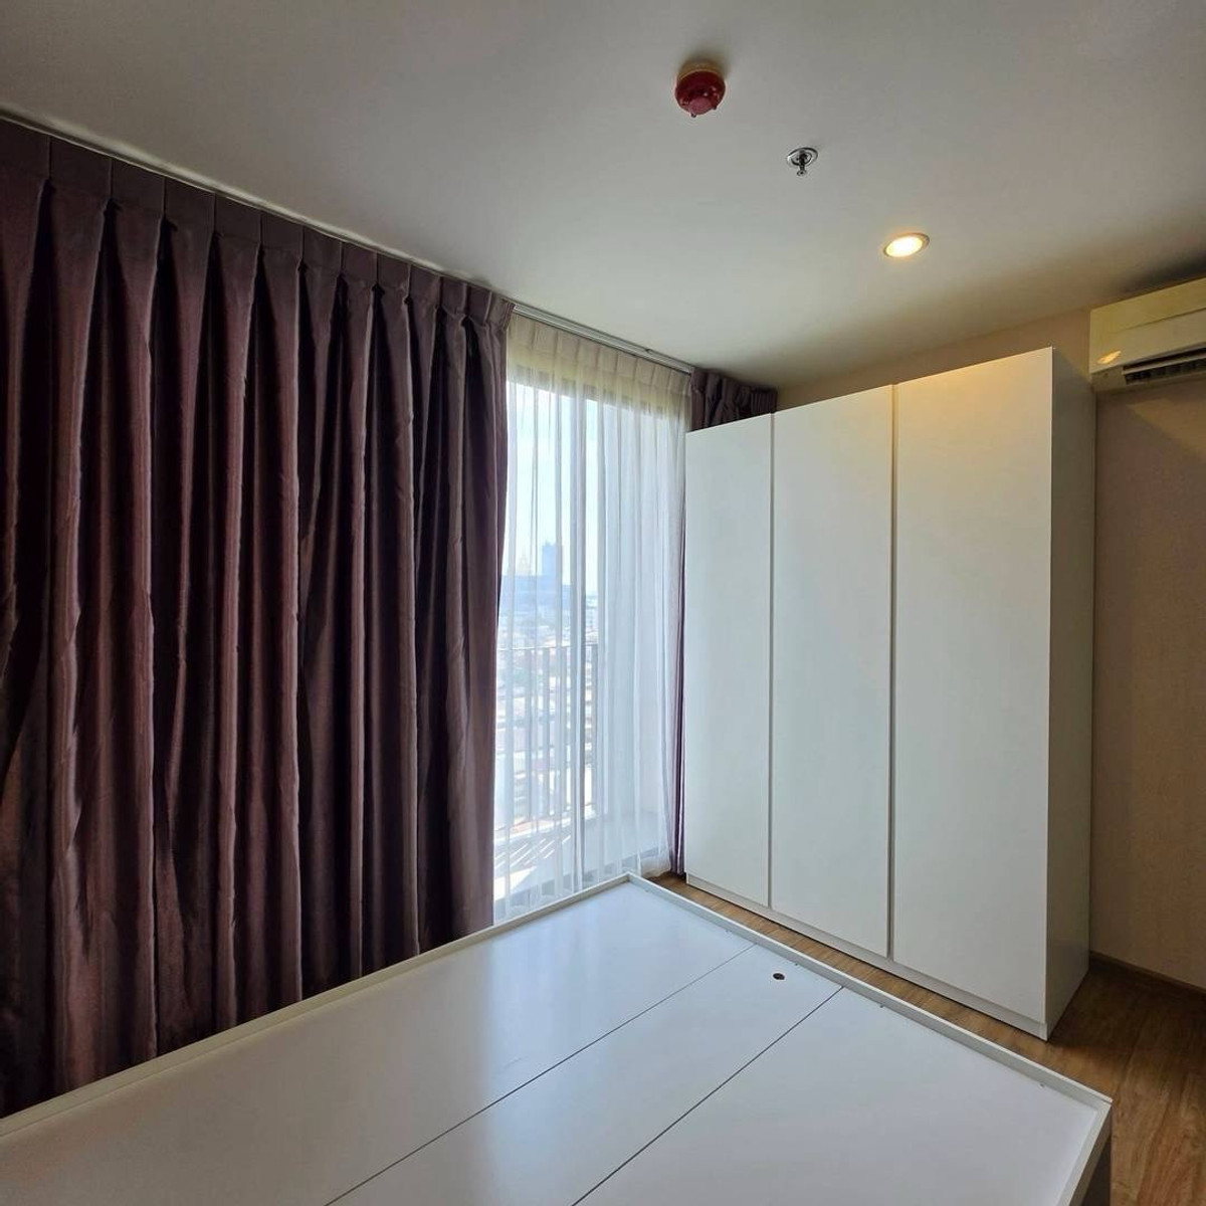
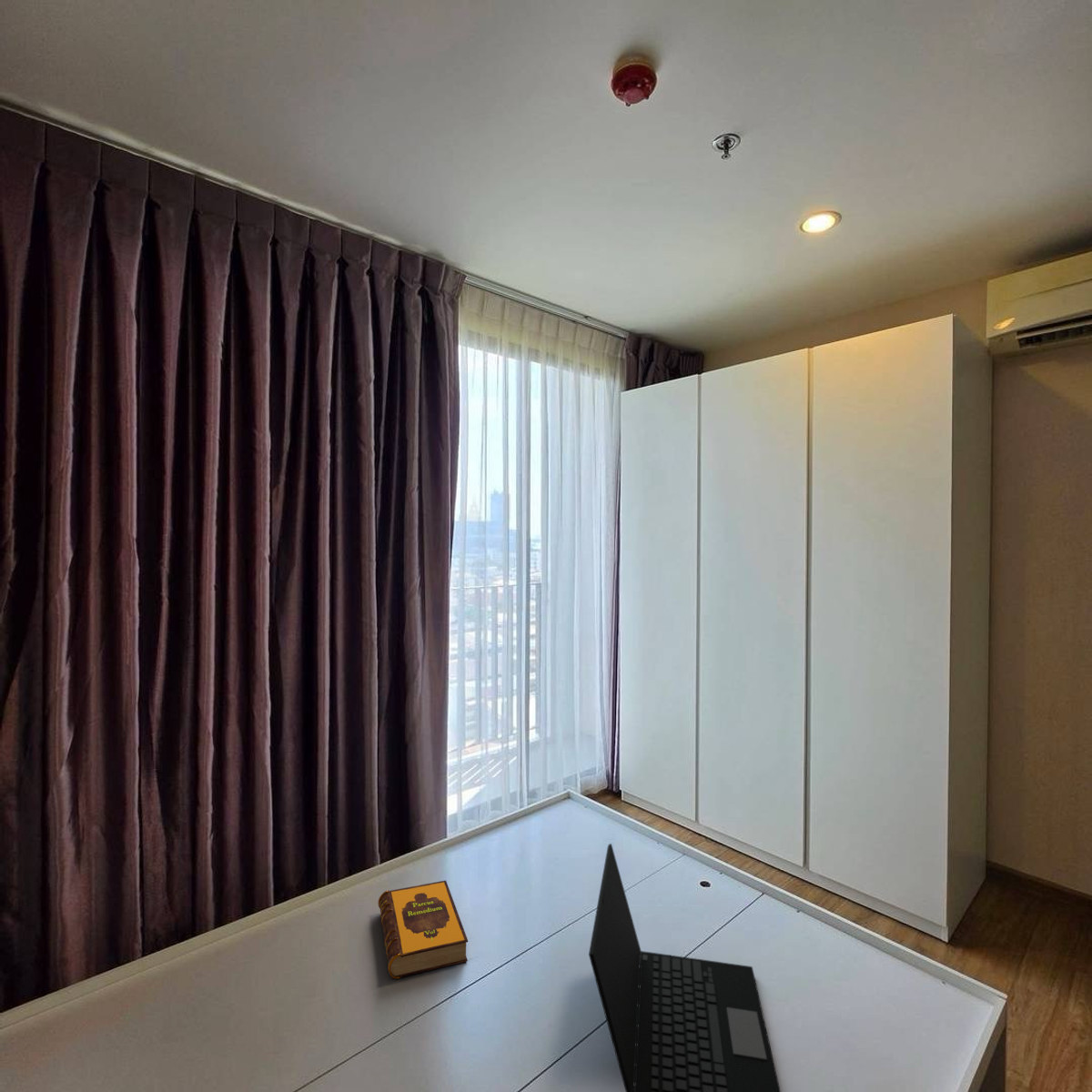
+ laptop (681, 964)
+ hardback book (420, 925)
